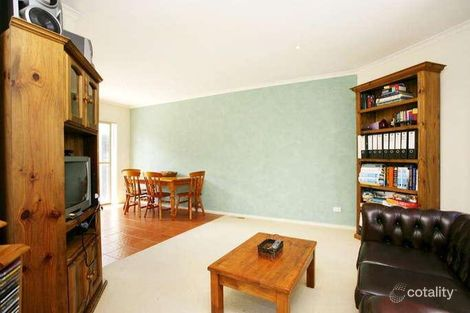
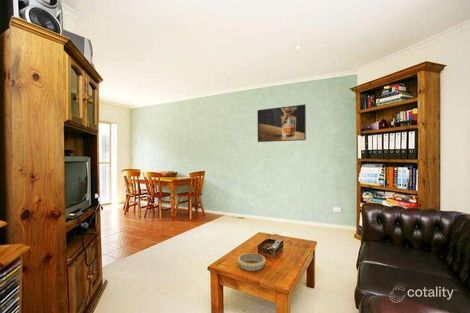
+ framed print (280, 124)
+ decorative bowl (251, 260)
